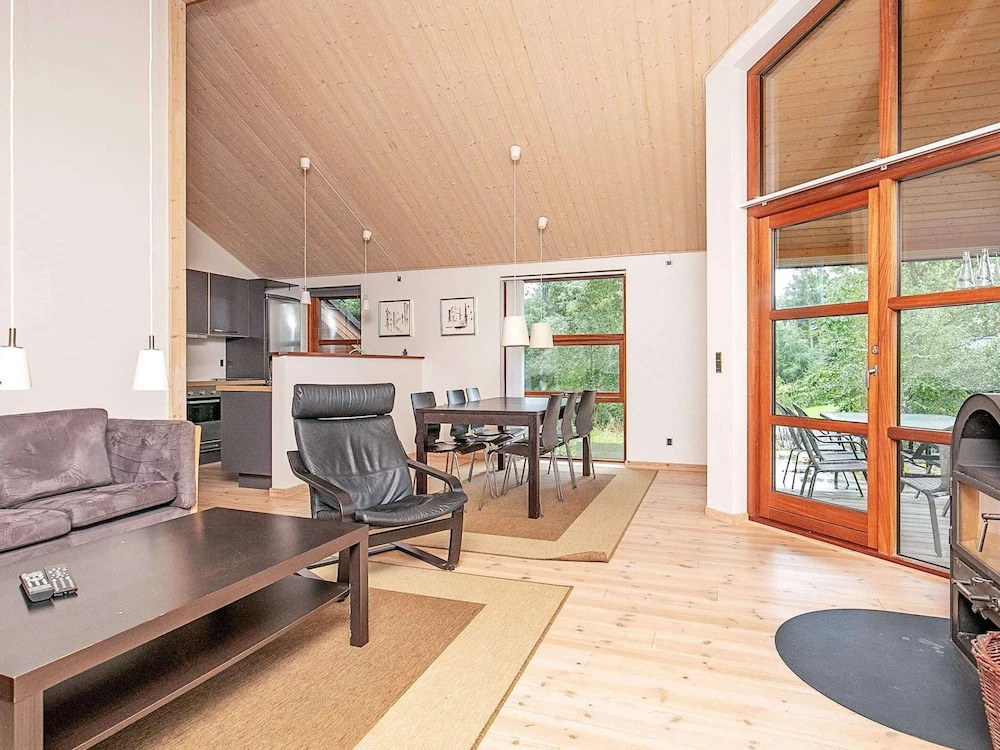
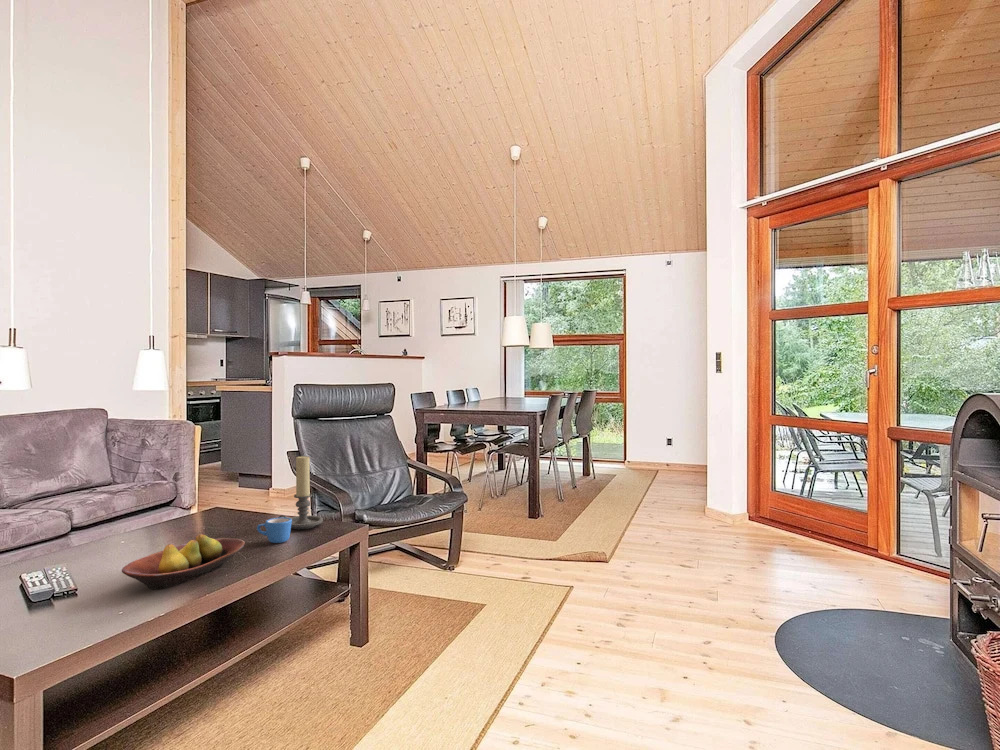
+ mug (274, 530)
+ candle holder (299, 490)
+ fruit bowl (187, 556)
